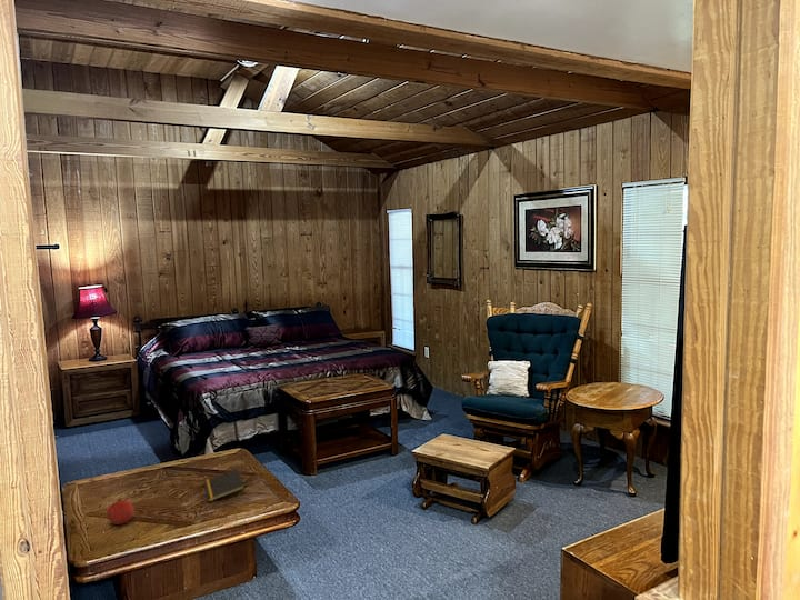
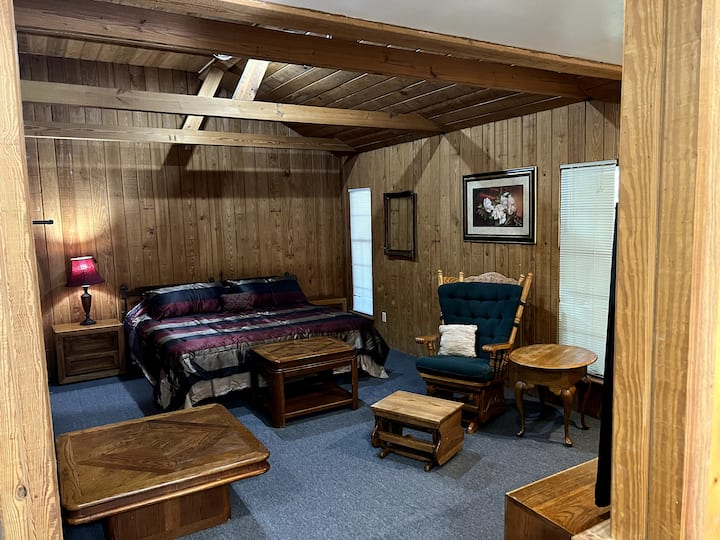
- fruit (120, 510)
- notepad (223, 483)
